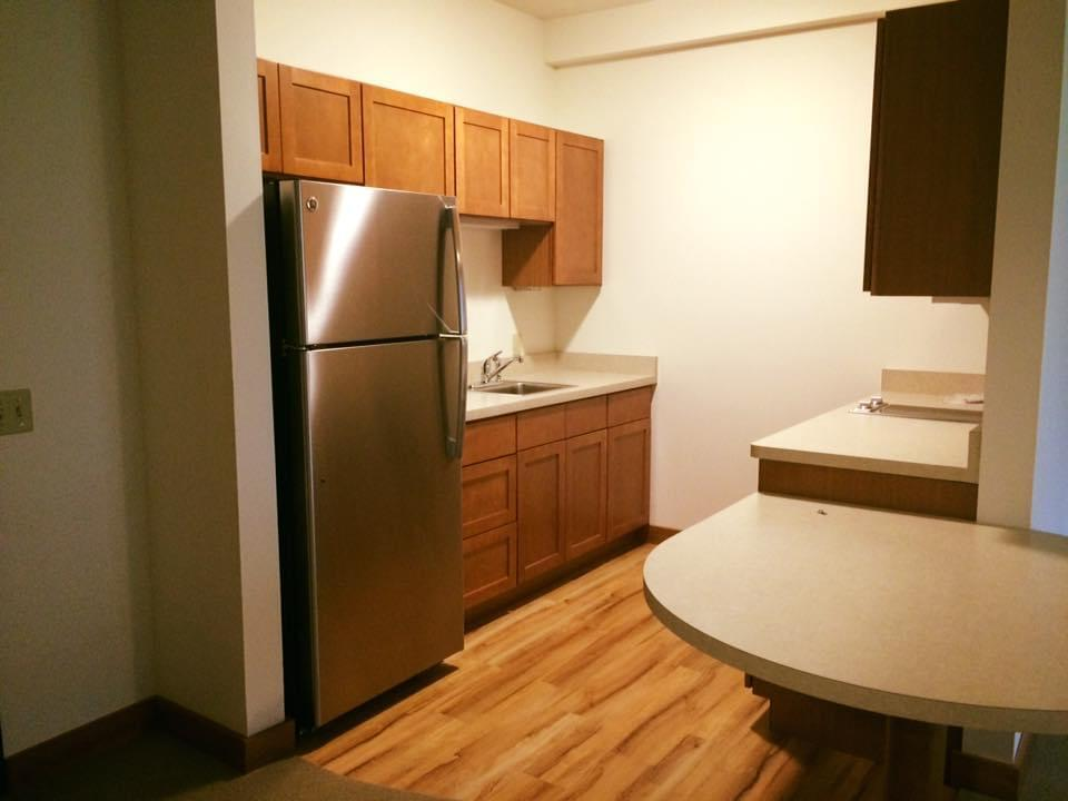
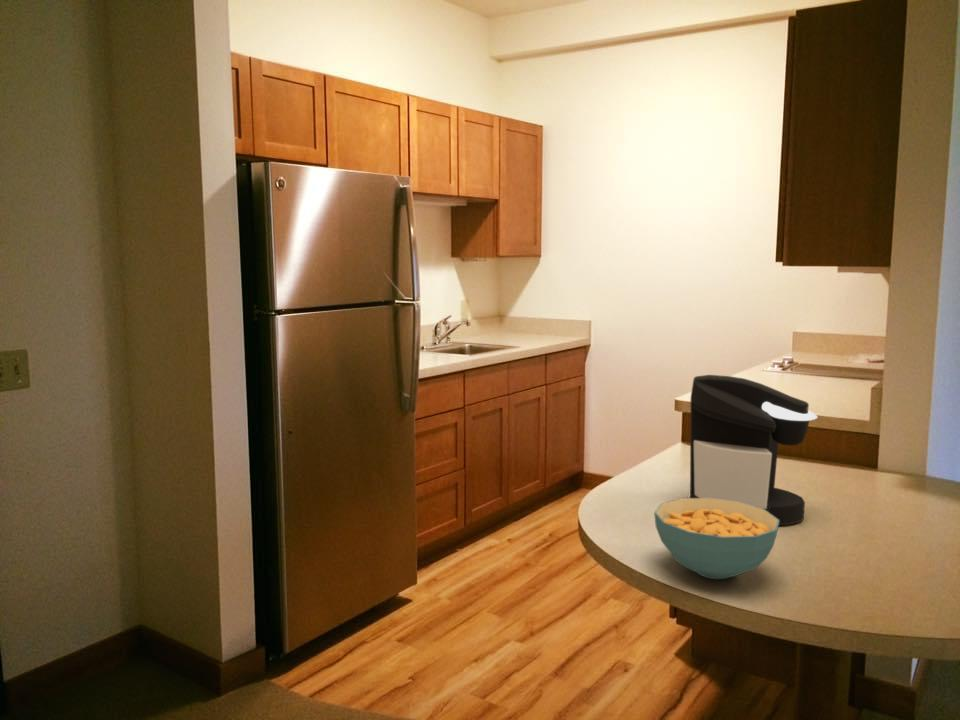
+ coffee maker (750, 445)
+ cereal bowl (714, 544)
